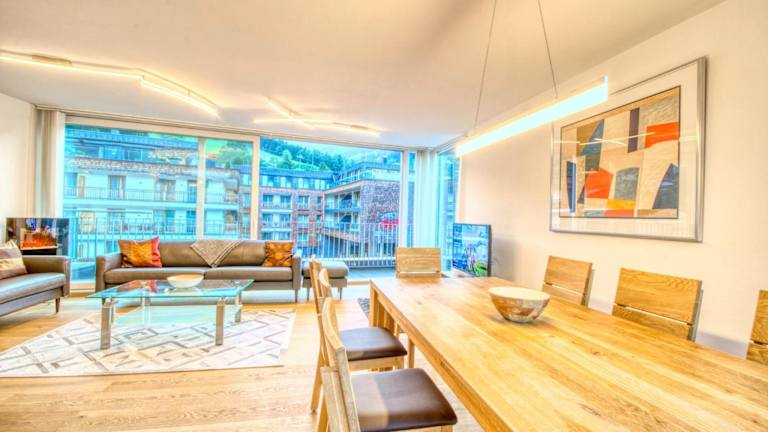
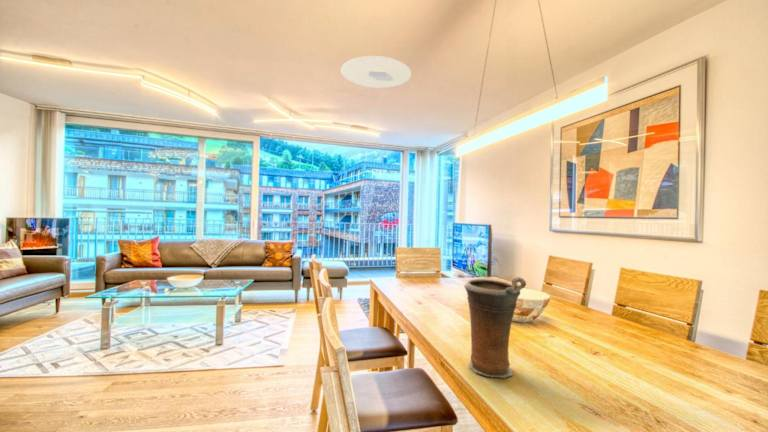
+ vase (492, 320)
+ ceiling light (376, 70)
